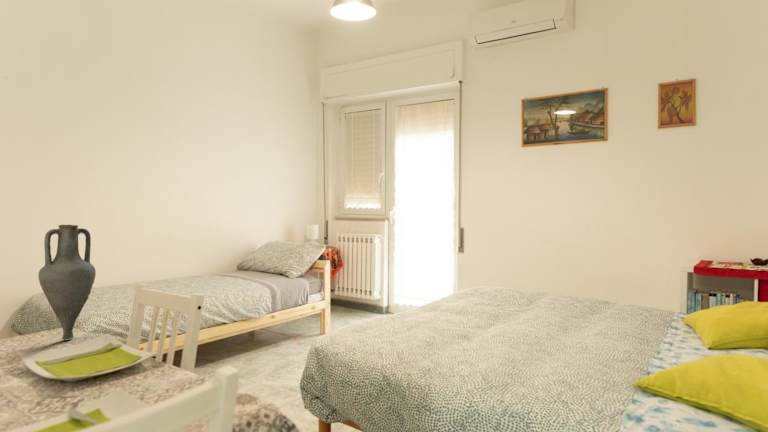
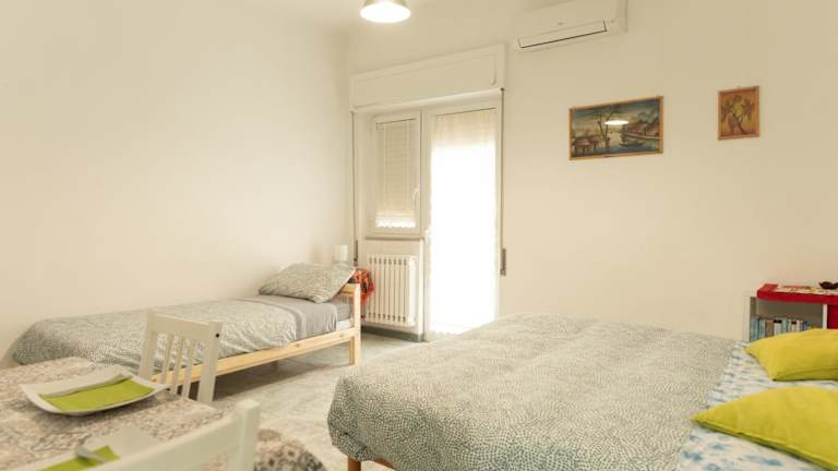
- vase (68, 282)
